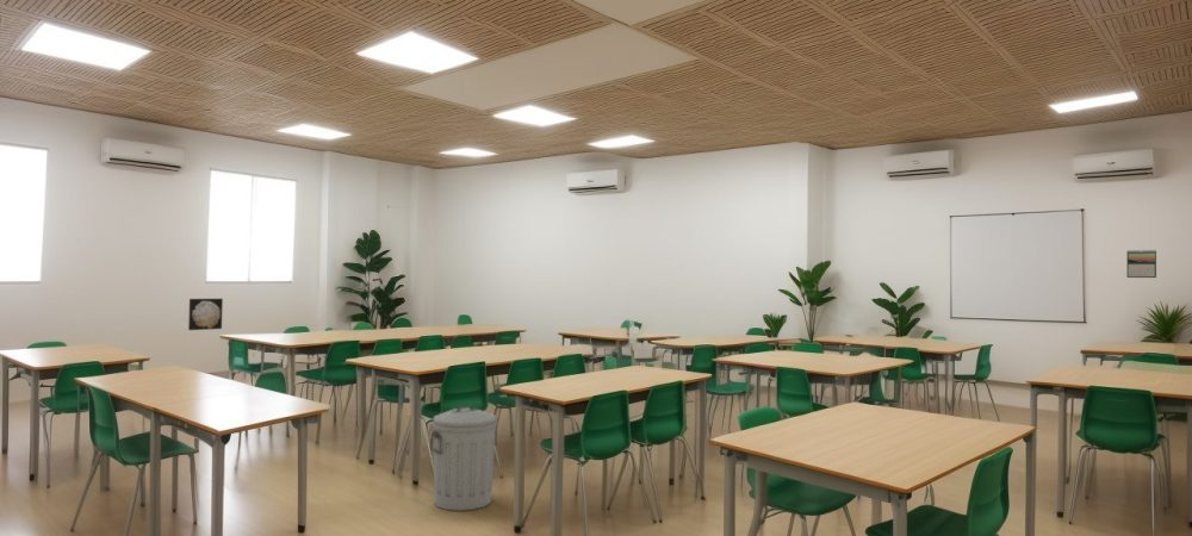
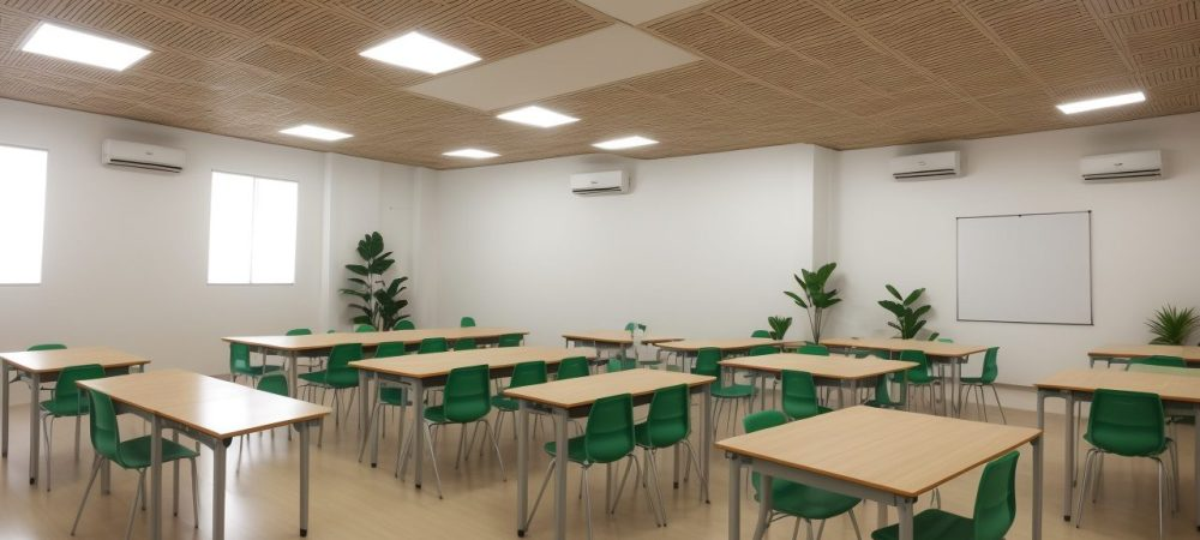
- trash can (464, 454)
- wall art (205, 313)
- calendar (1141, 263)
